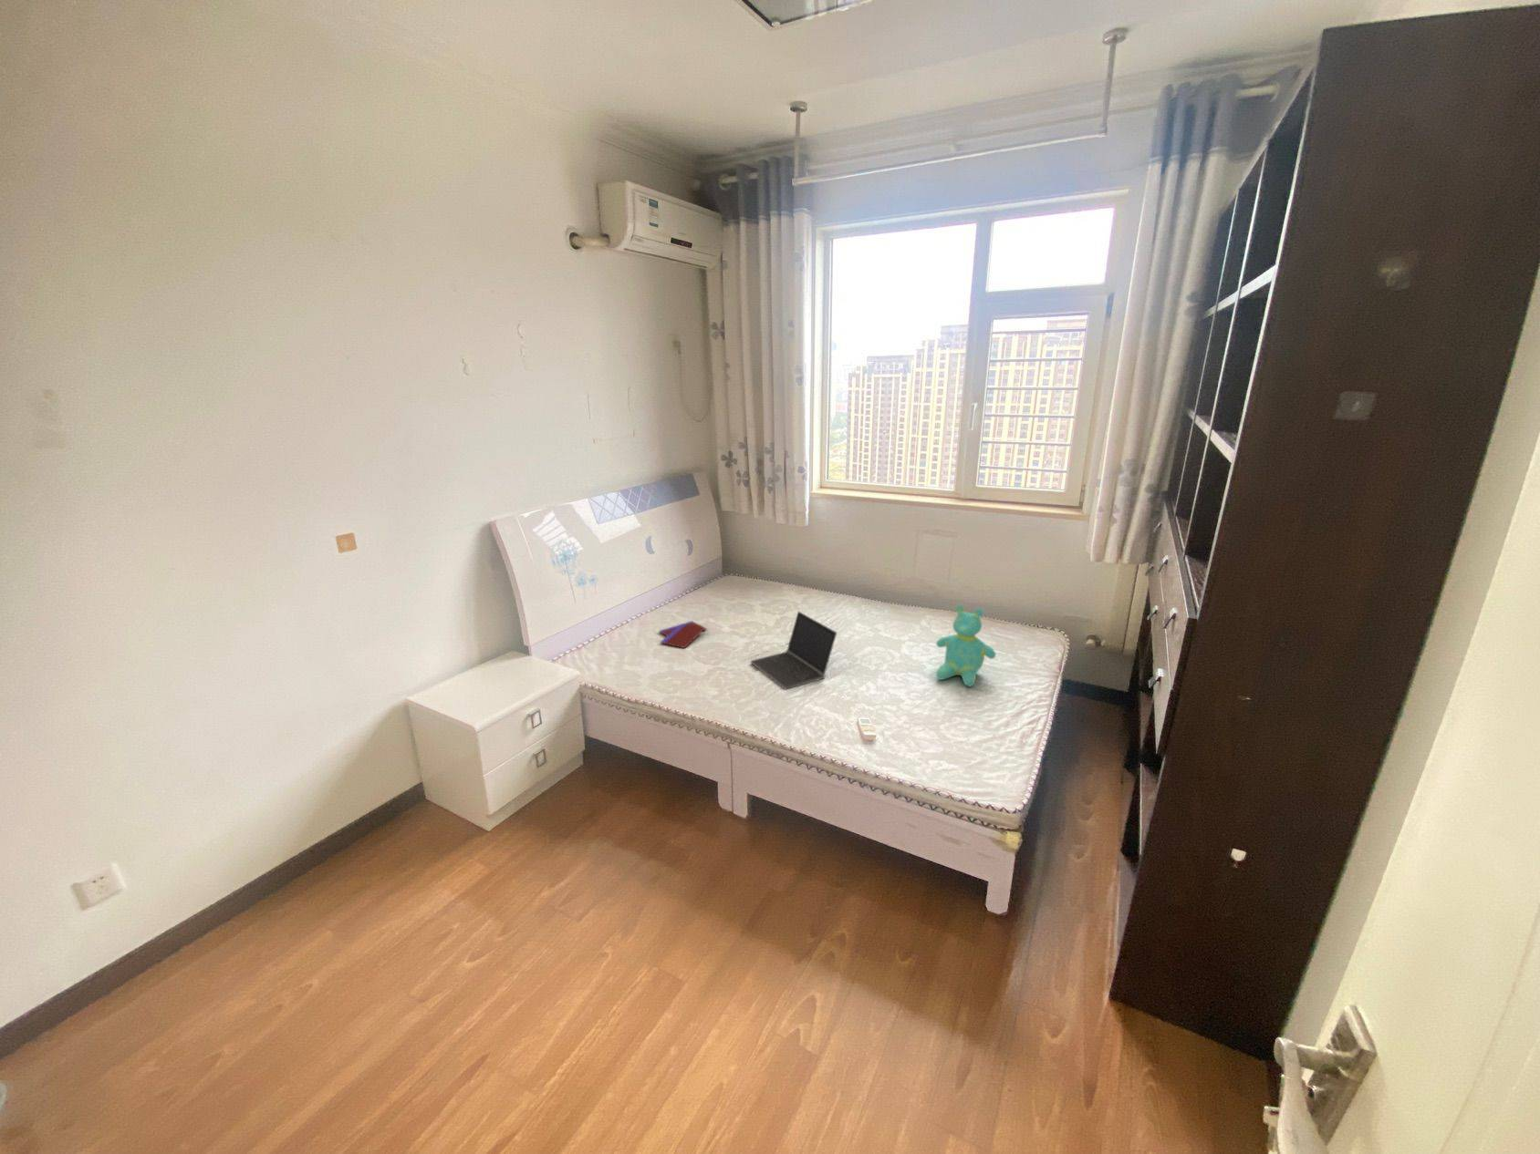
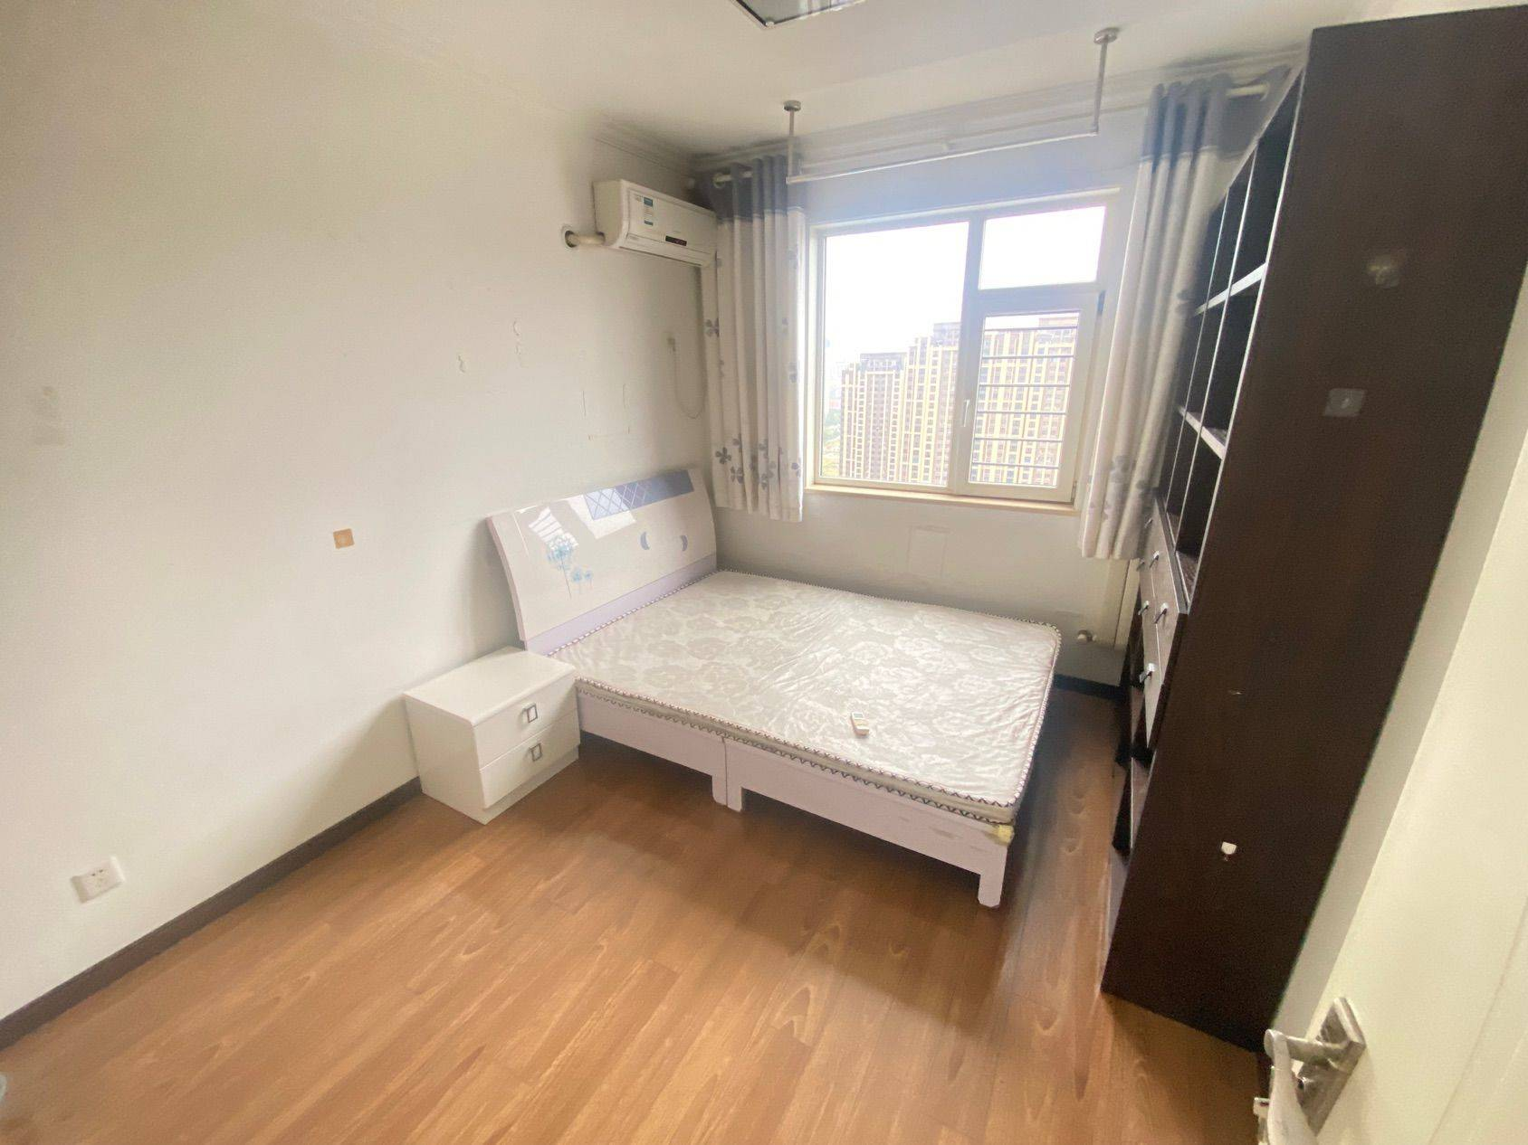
- book (684, 633)
- laptop computer (792, 649)
- teddy bear (963, 644)
